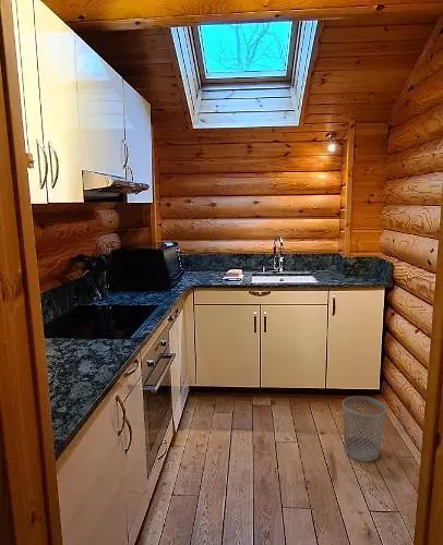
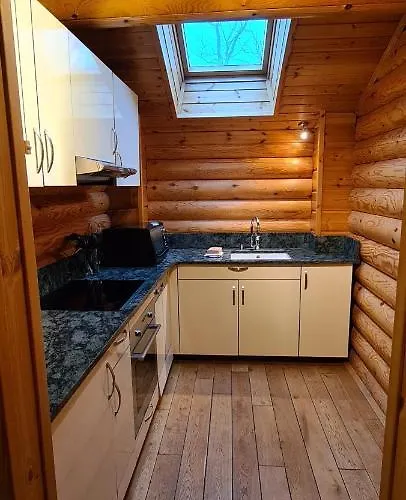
- wastebasket (362, 427)
